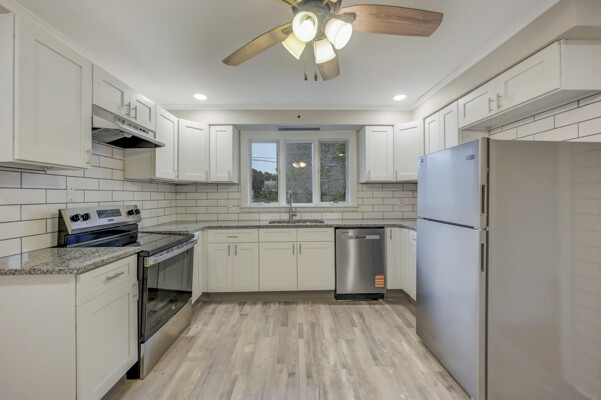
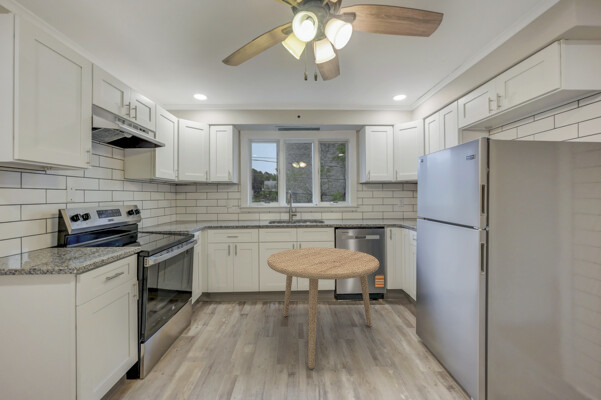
+ dining table (317, 295)
